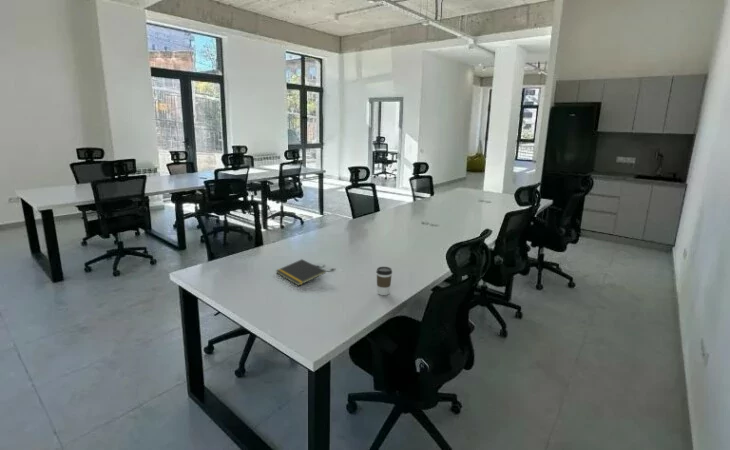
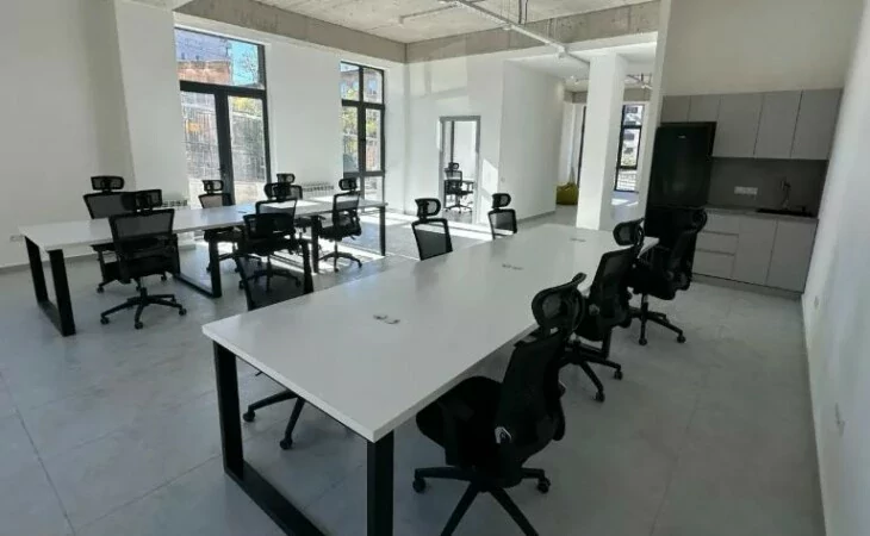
- notepad (300, 271)
- coffee cup (383, 280)
